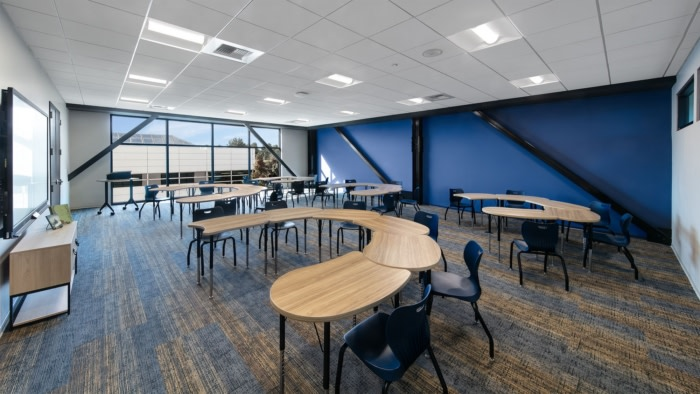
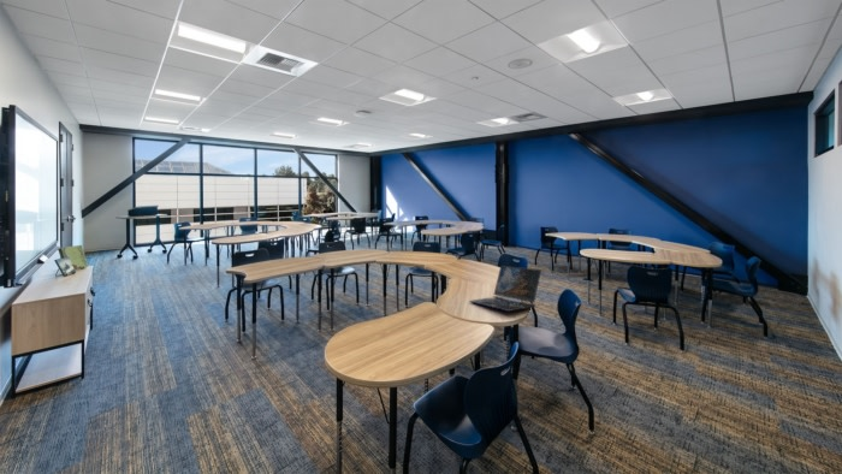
+ laptop (504, 286)
